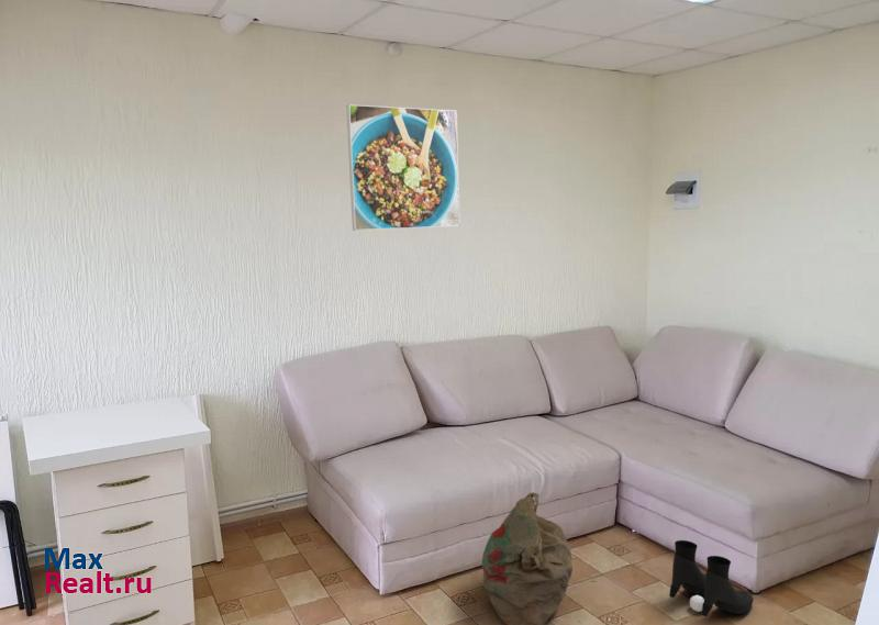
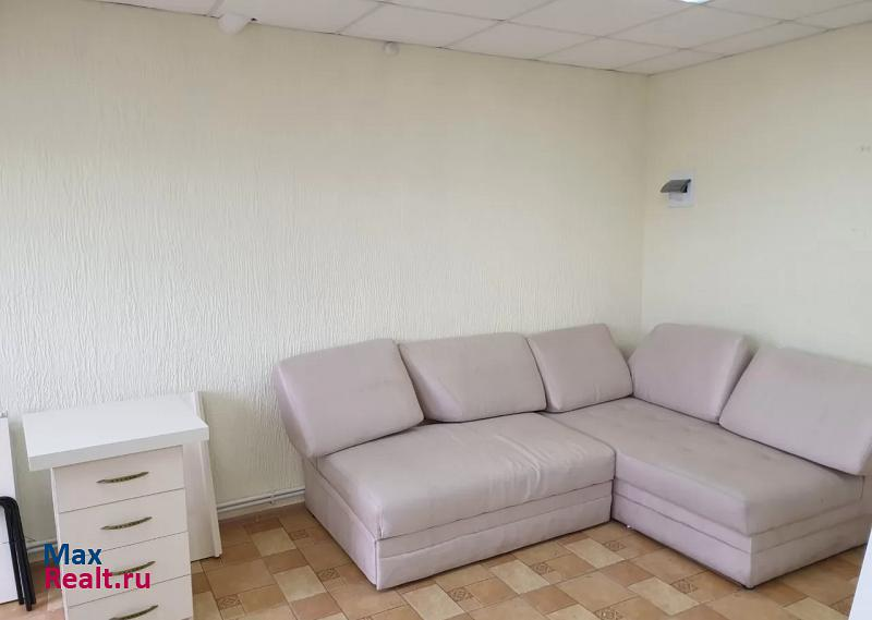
- boots (711, 573)
- bag (526, 558)
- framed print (405, 168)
